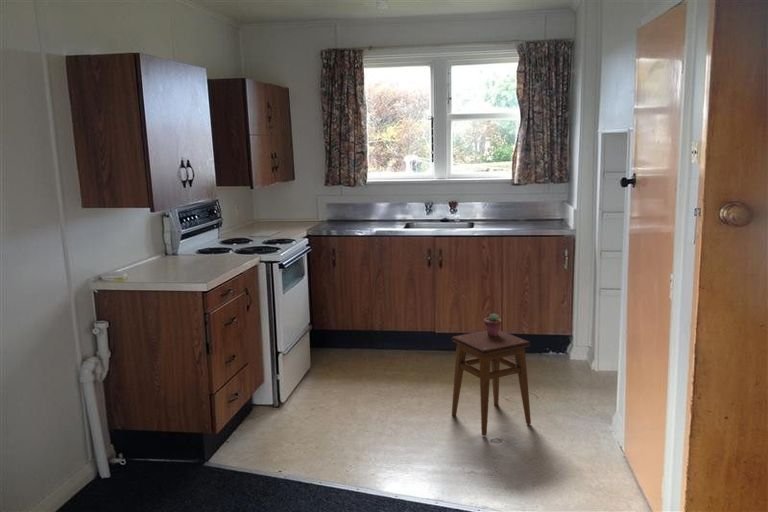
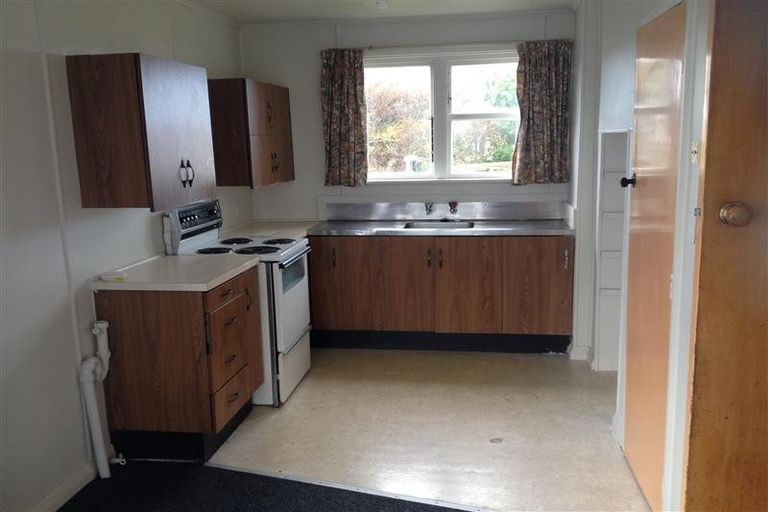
- stool (489, 379)
- potted succulent (492, 323)
